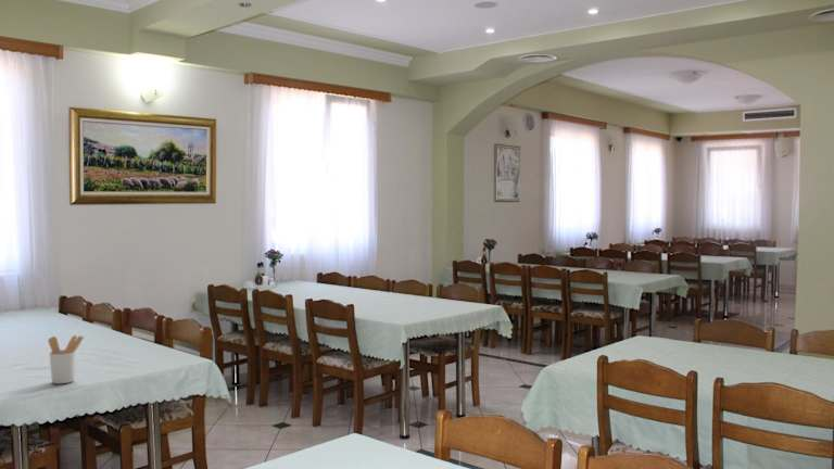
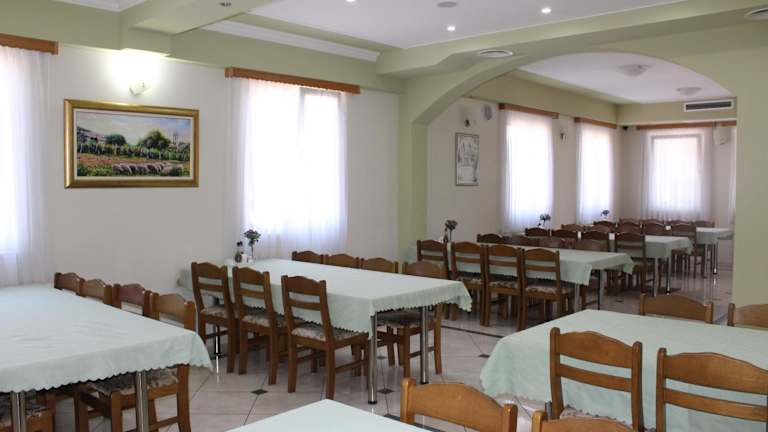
- utensil holder (67, 357)
